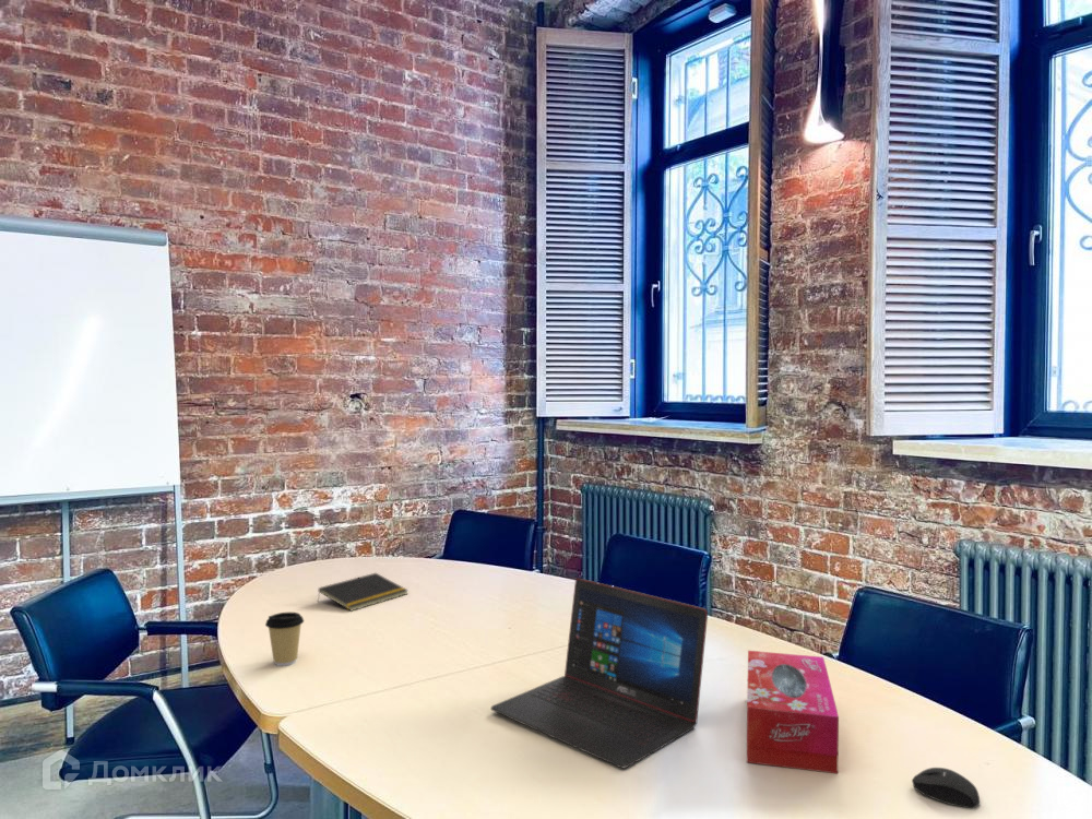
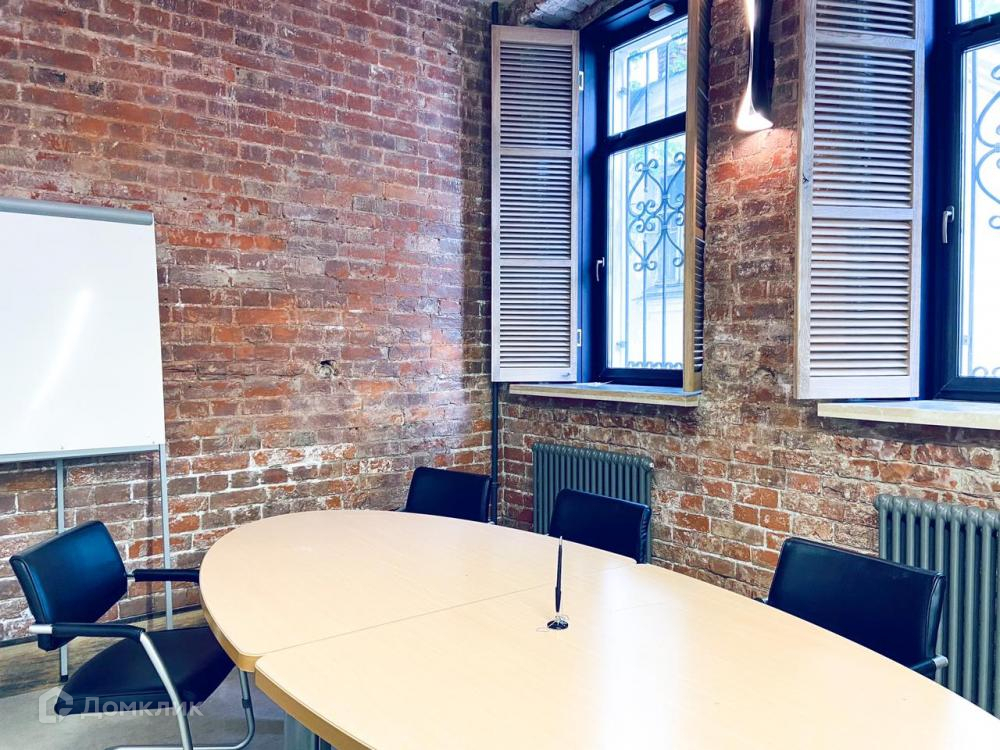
- tissue box (787, 705)
- coffee cup (285, 638)
- laptop (596, 661)
- notepad (364, 591)
- mouse (946, 784)
